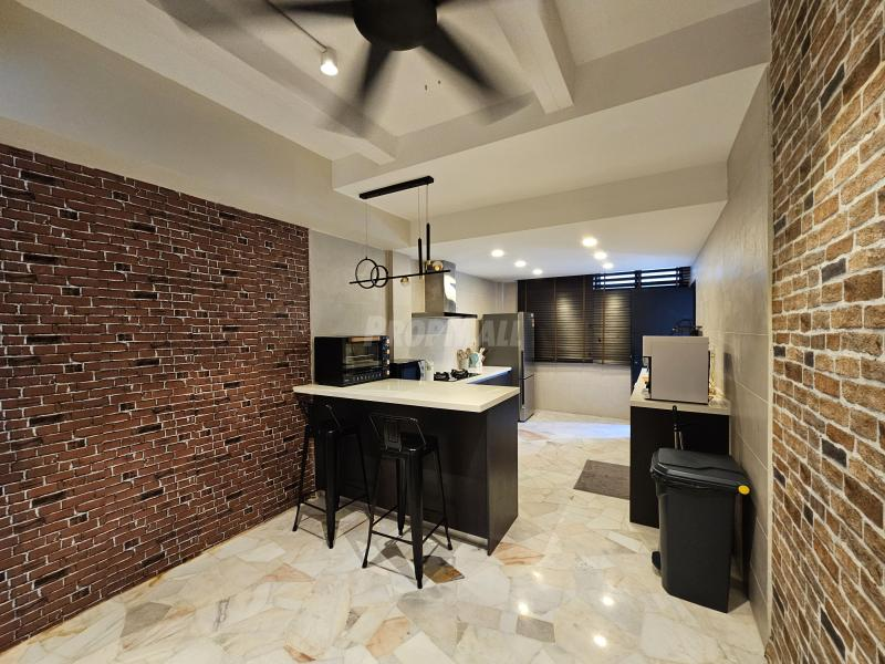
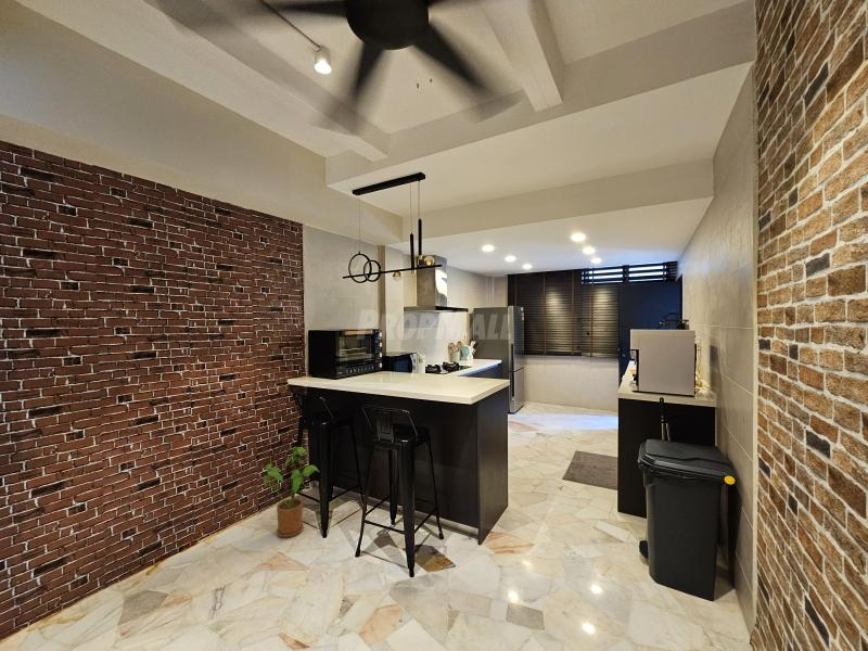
+ house plant (293, 490)
